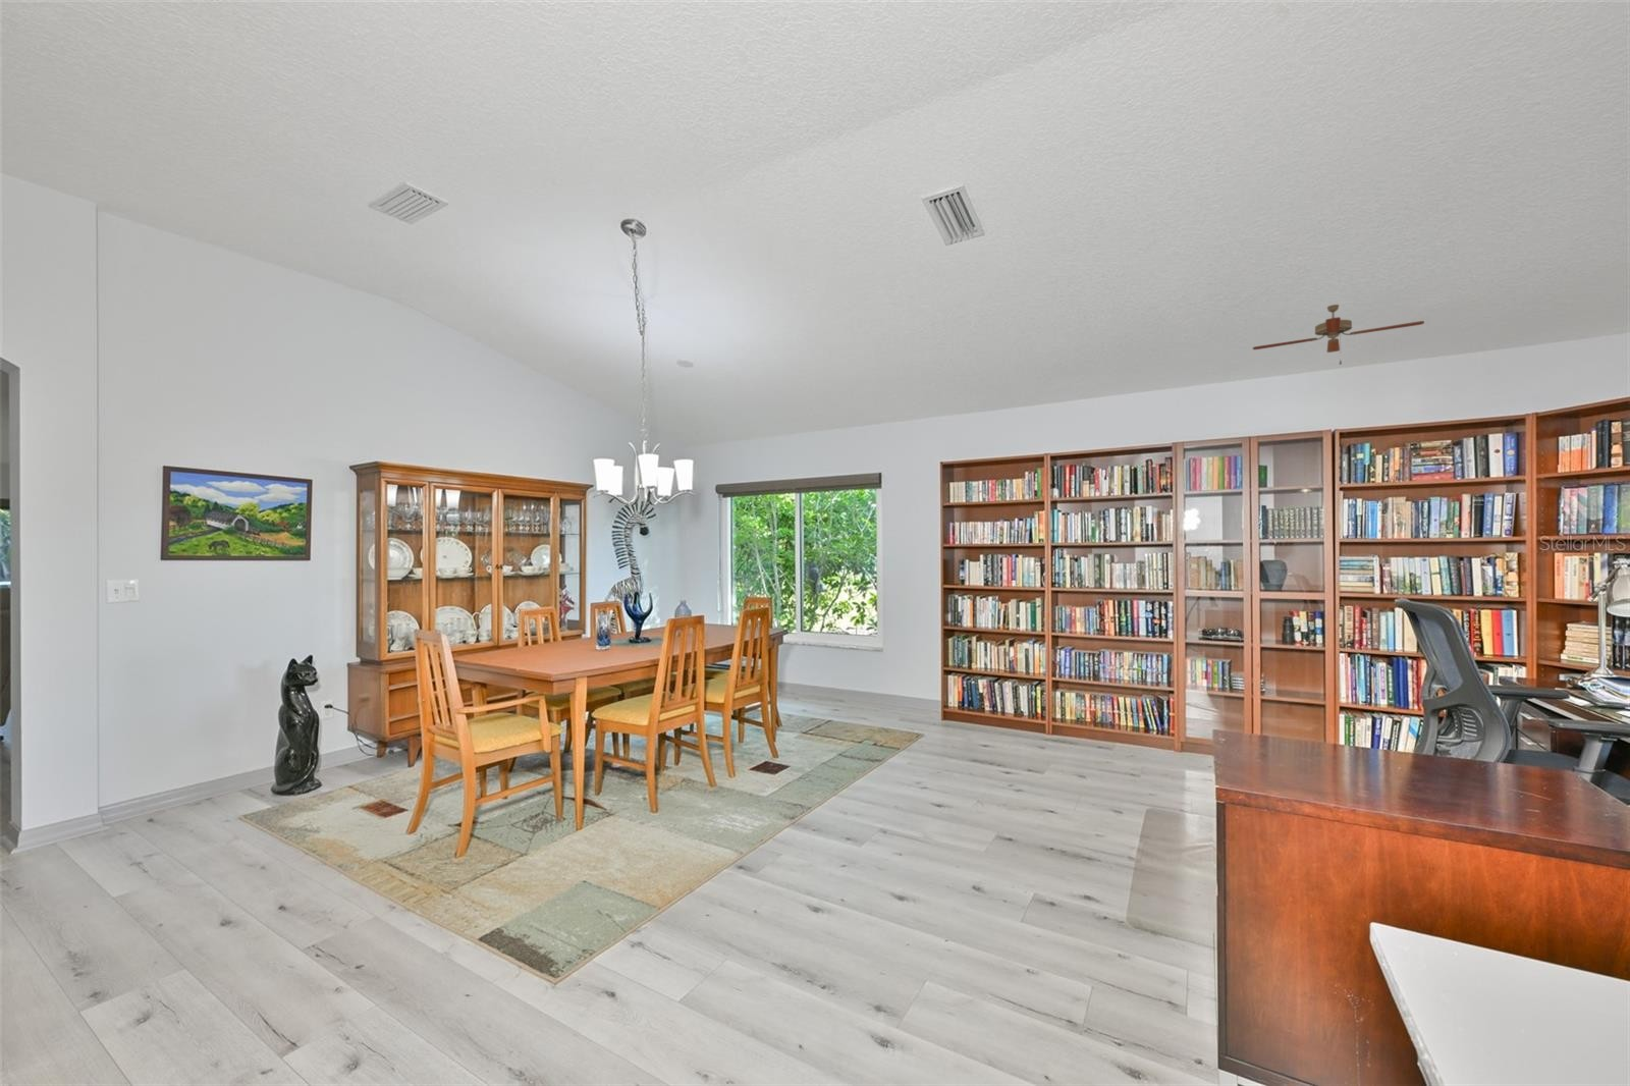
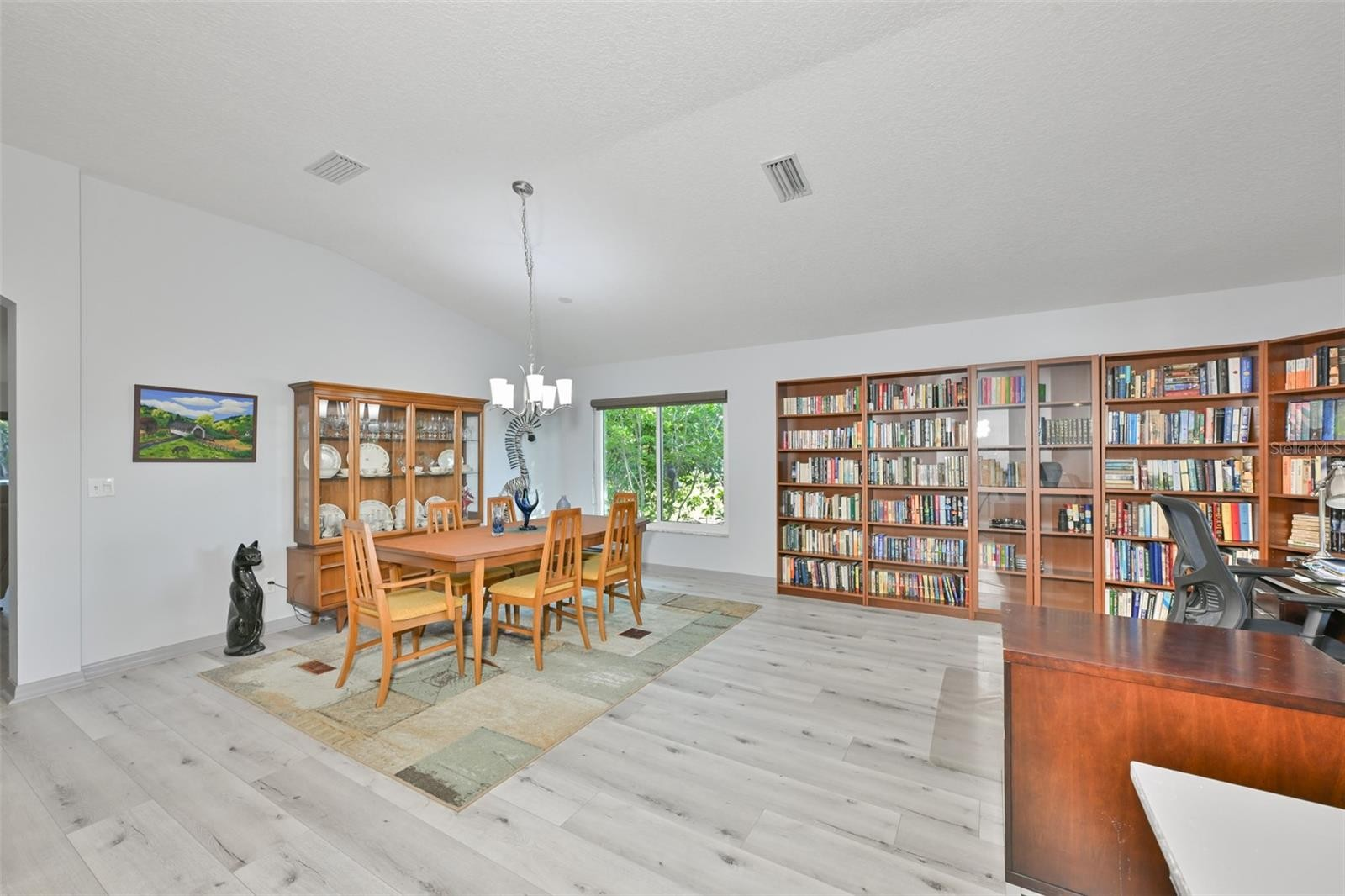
- ceiling fan (1333, 336)
